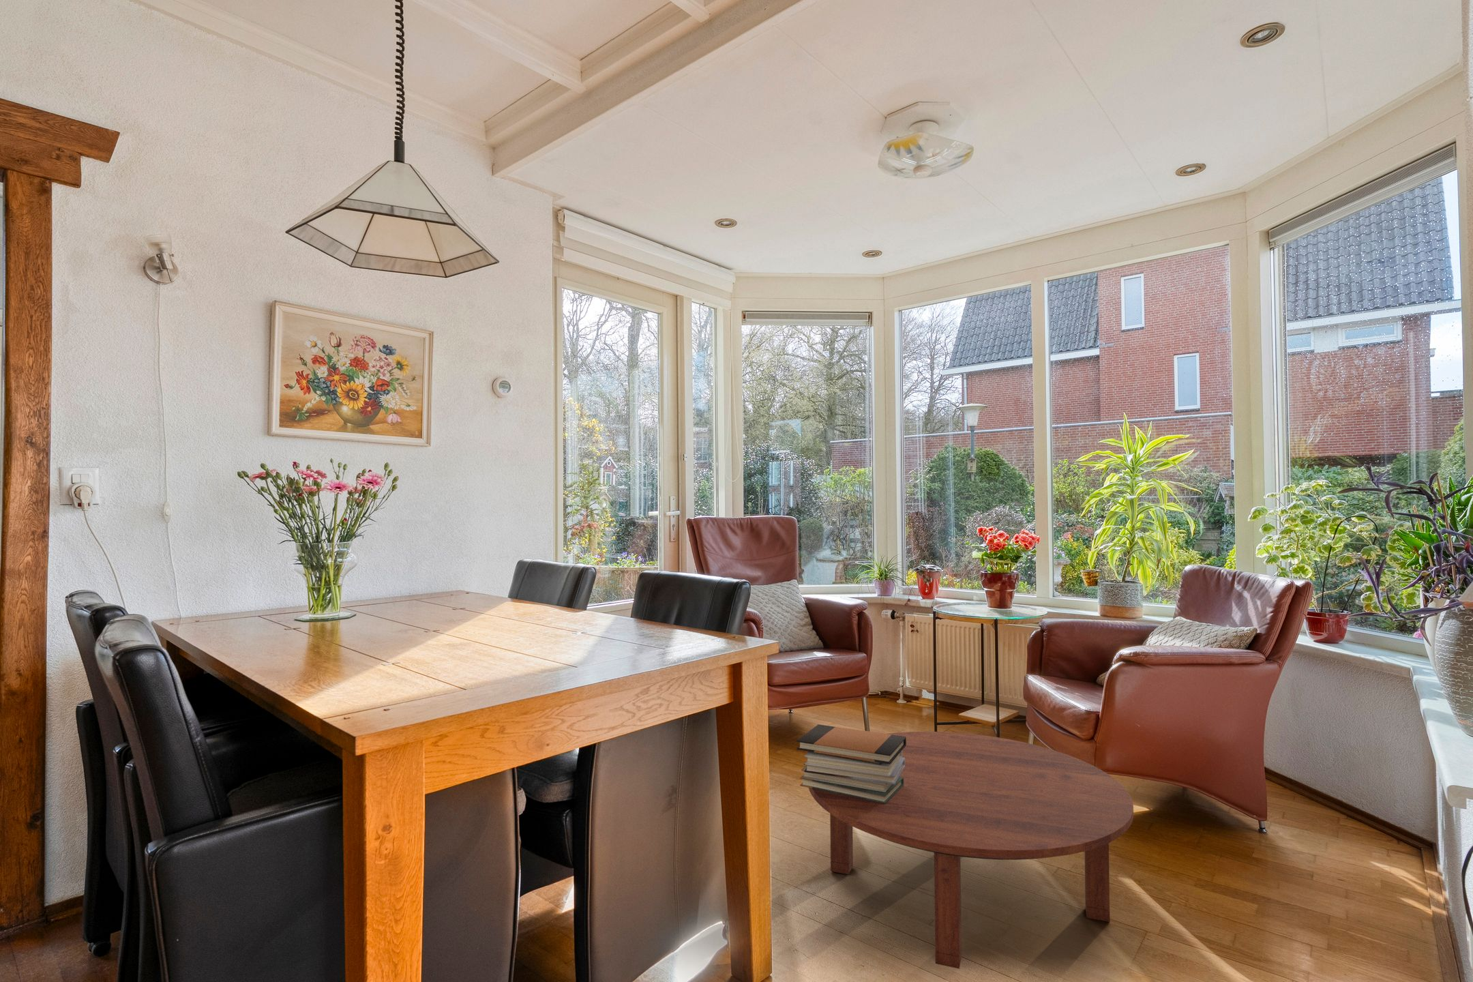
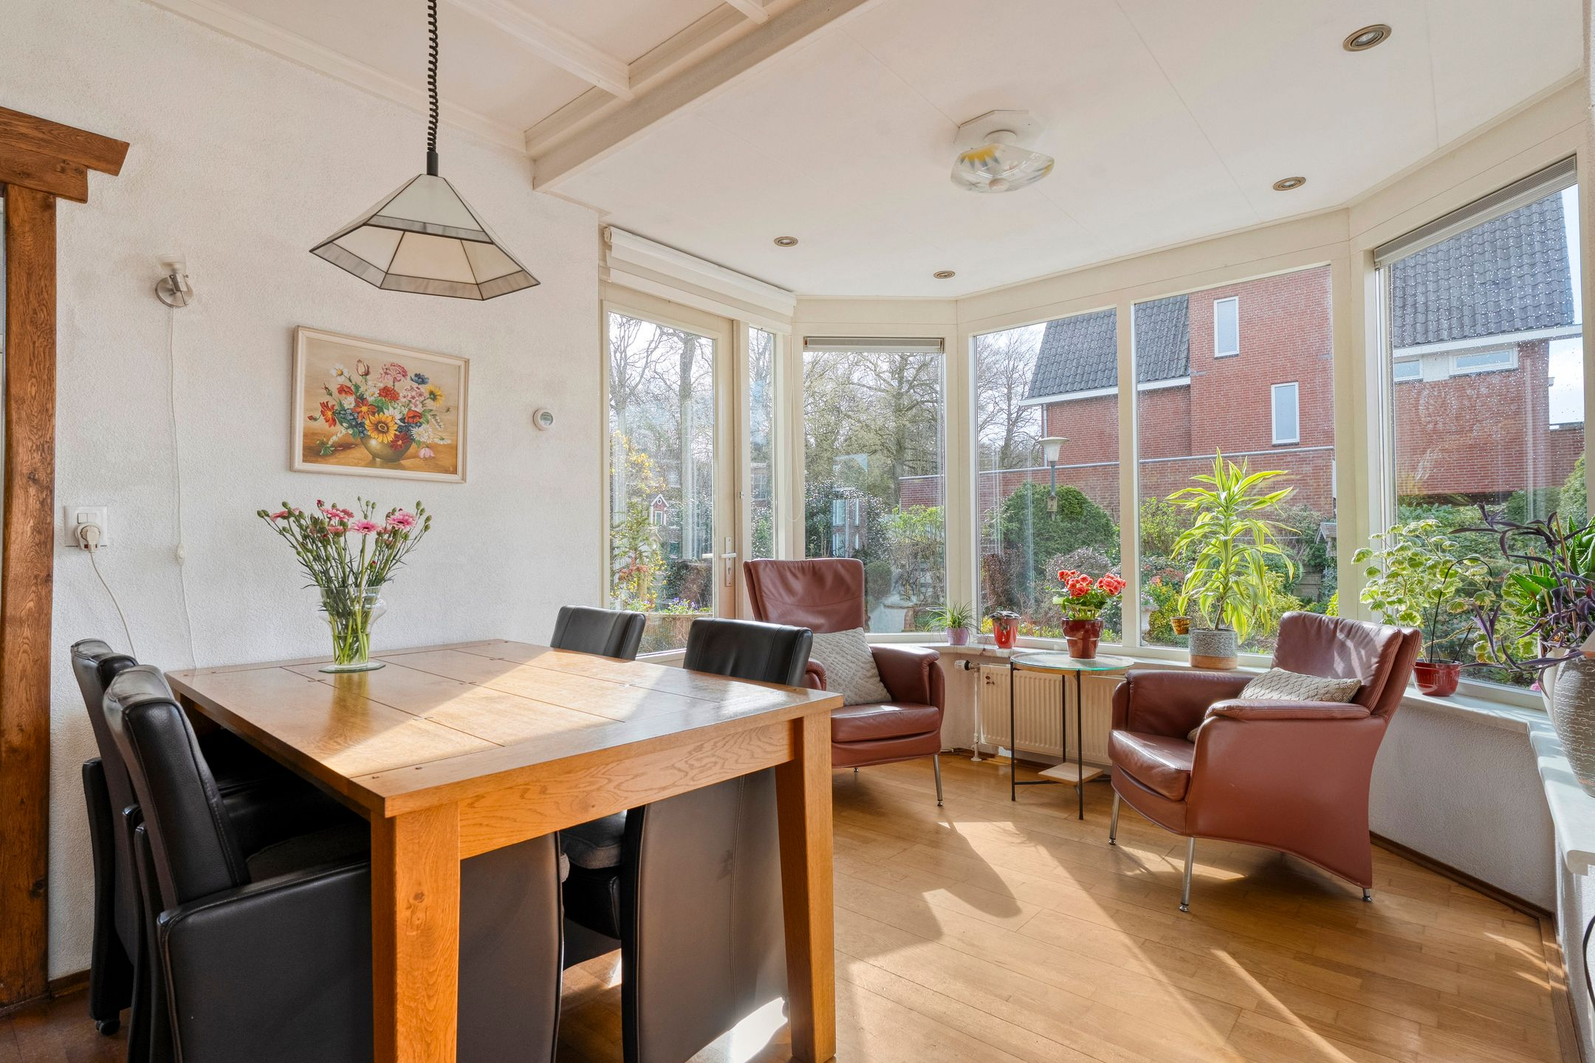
- coffee table (961, 834)
- book stack (853, 761)
